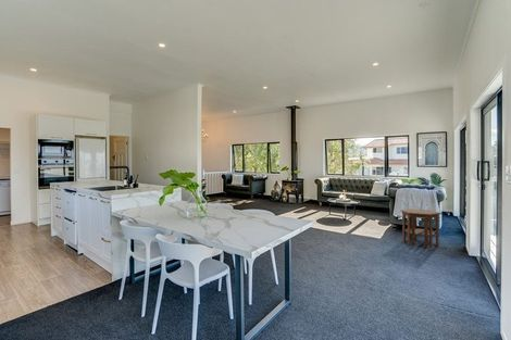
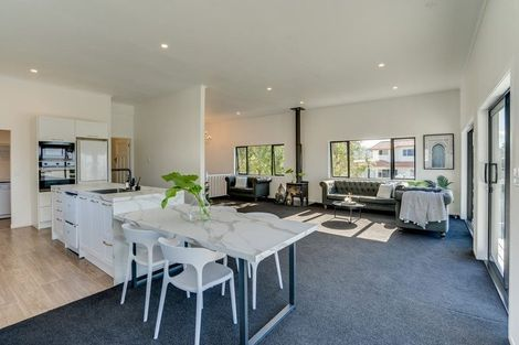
- side table (420, 229)
